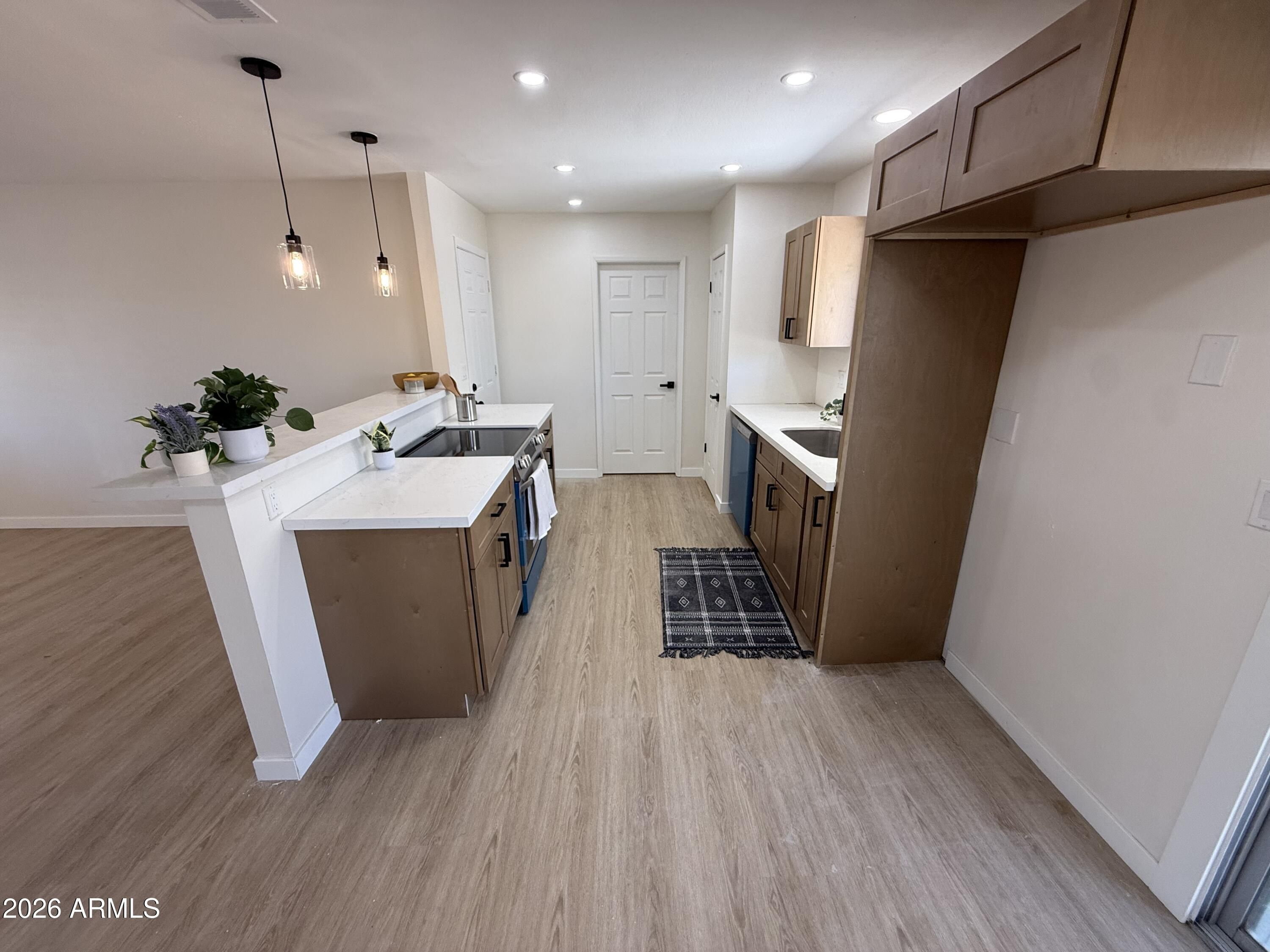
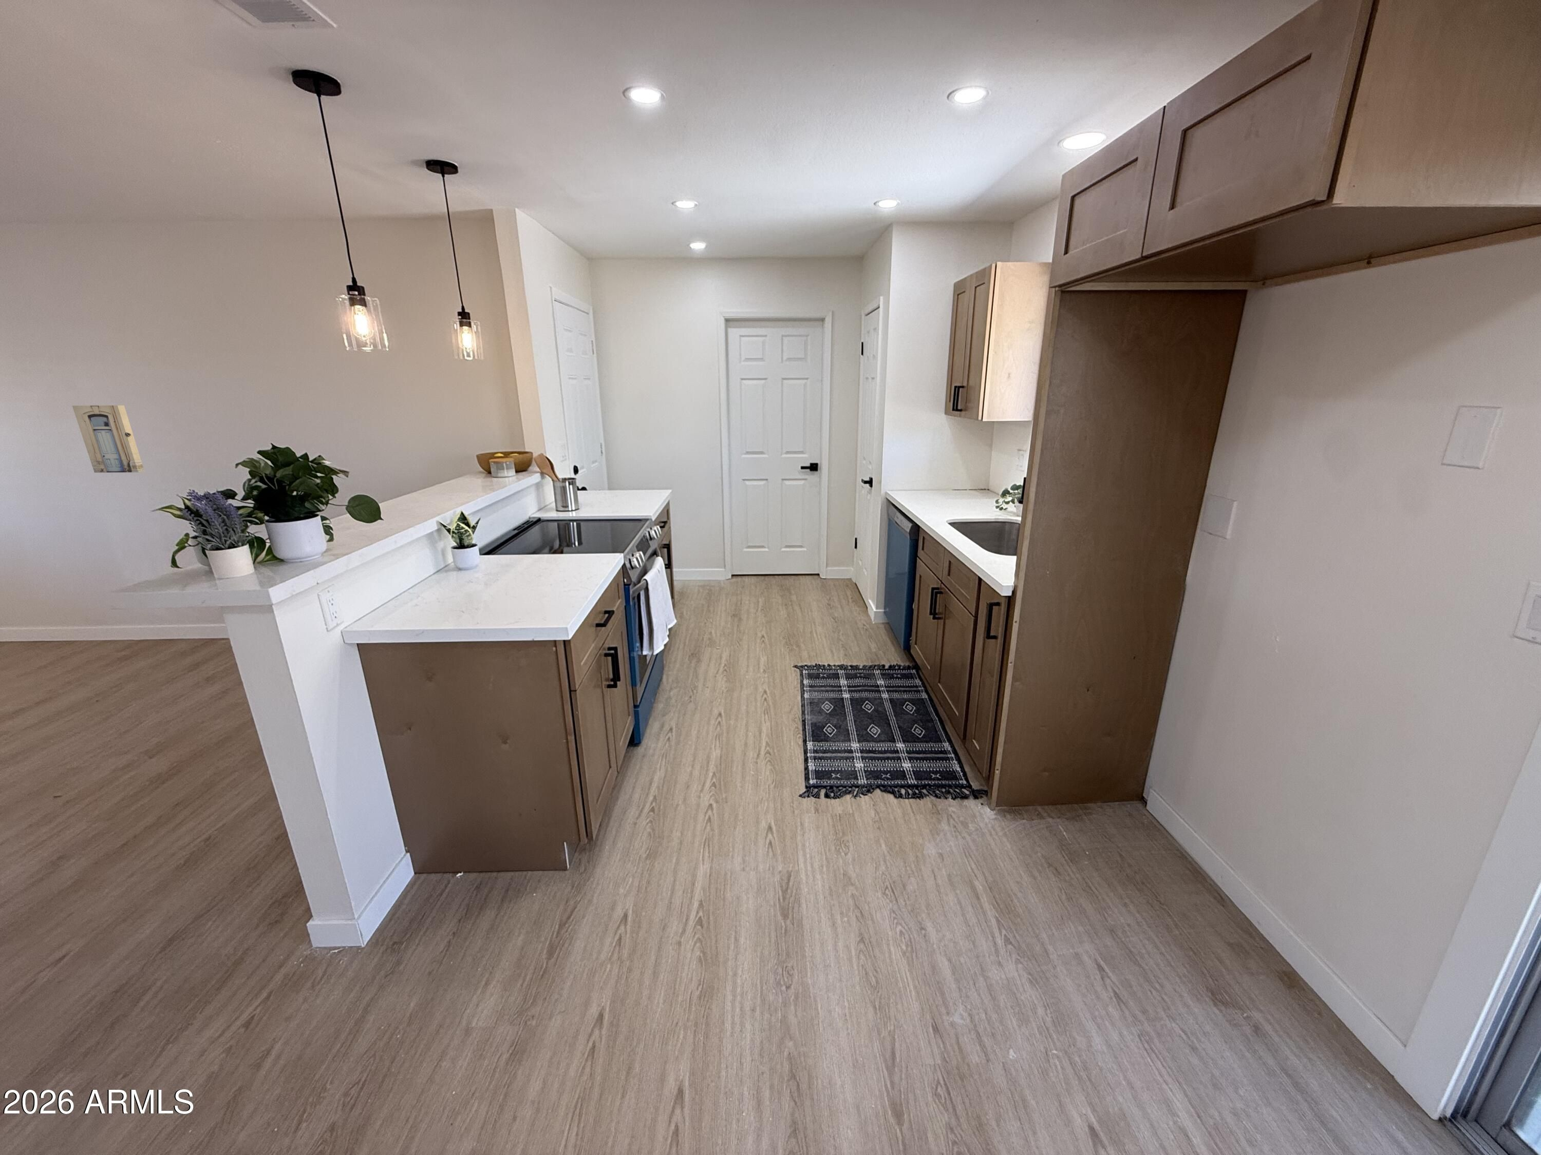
+ wall art (109, 439)
